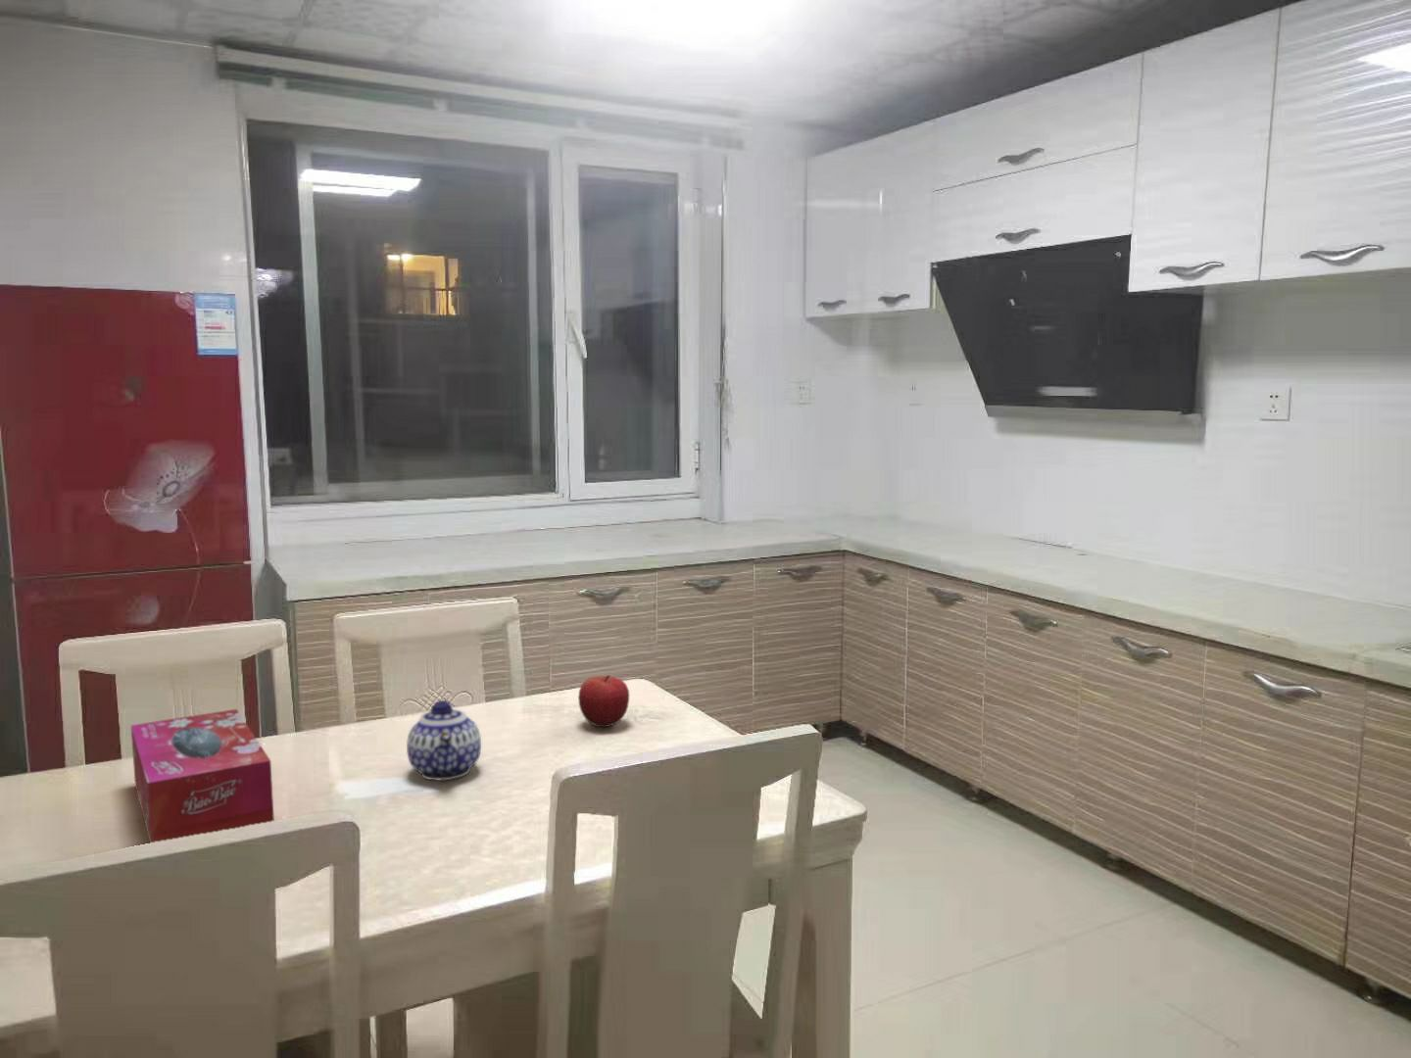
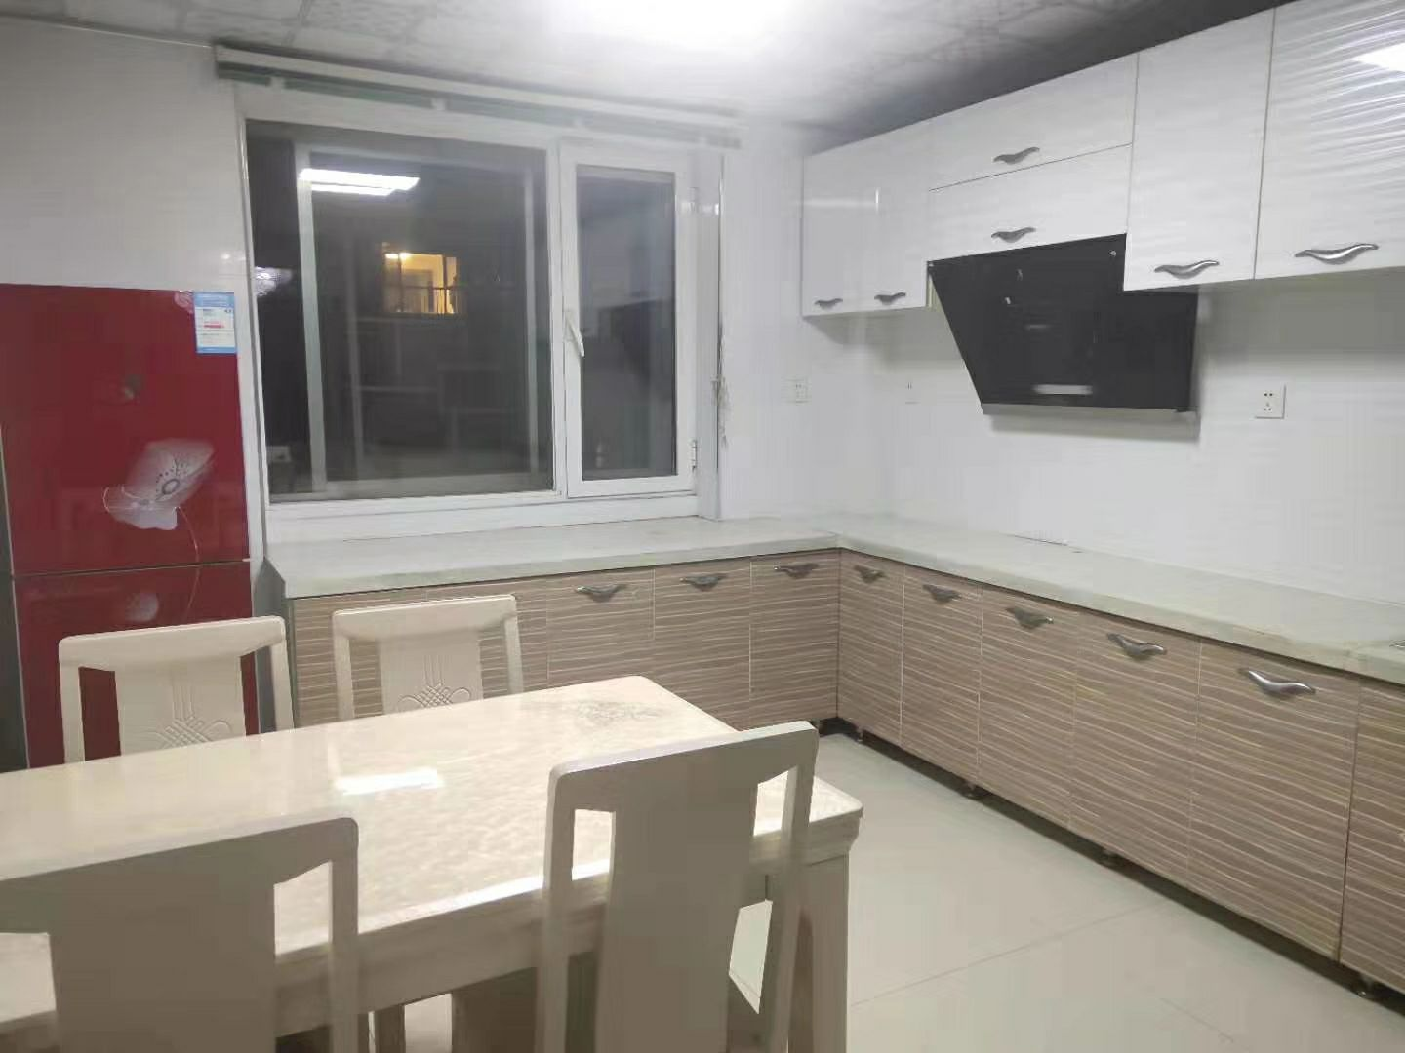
- fruit (603, 698)
- tissue box (199, 773)
- teapot (444, 737)
